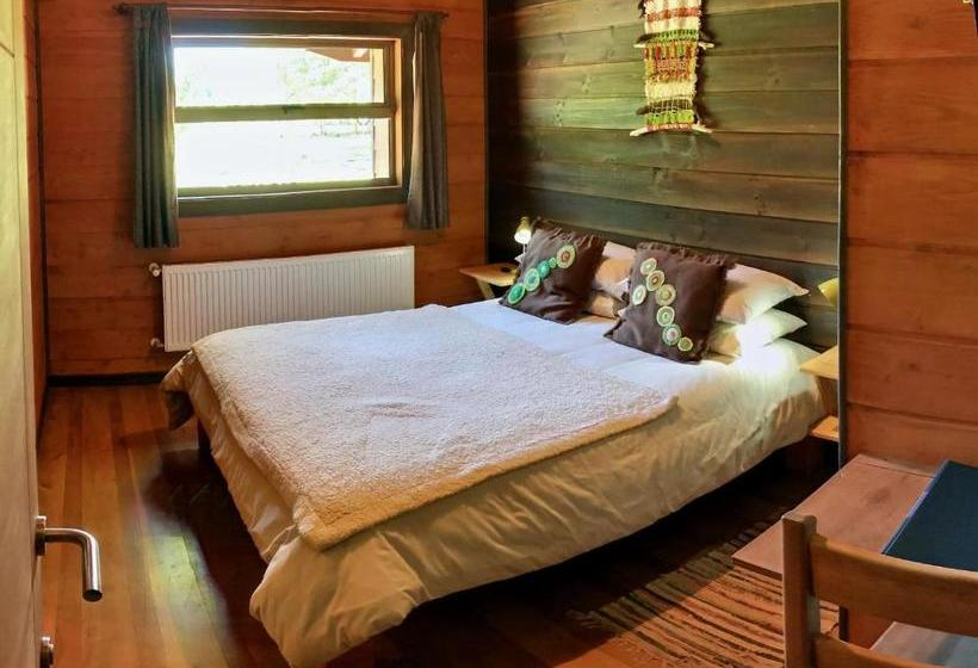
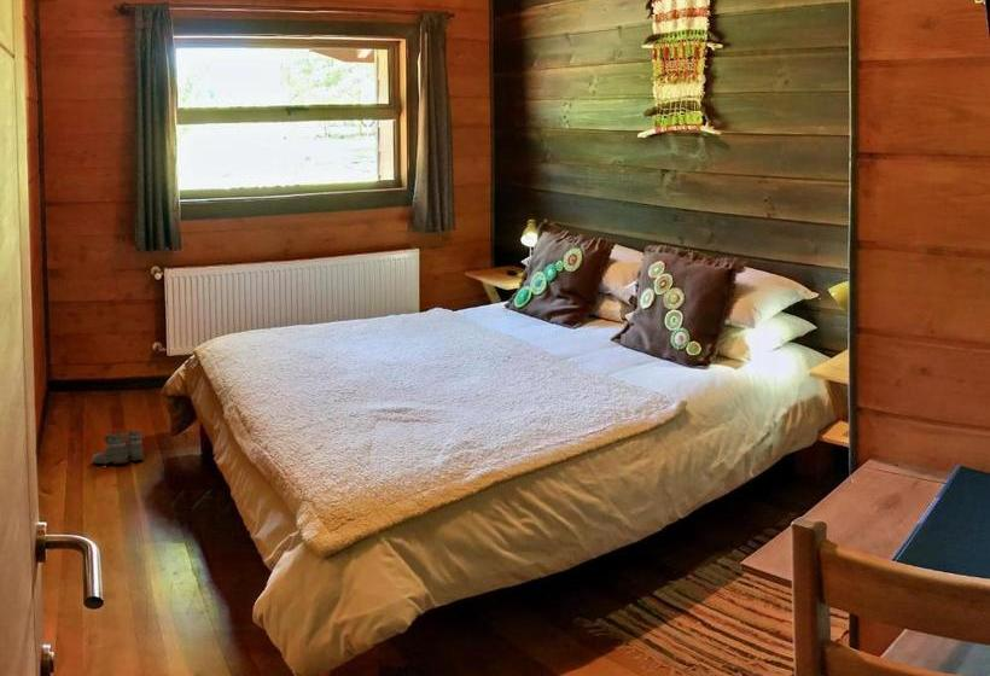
+ boots (122, 444)
